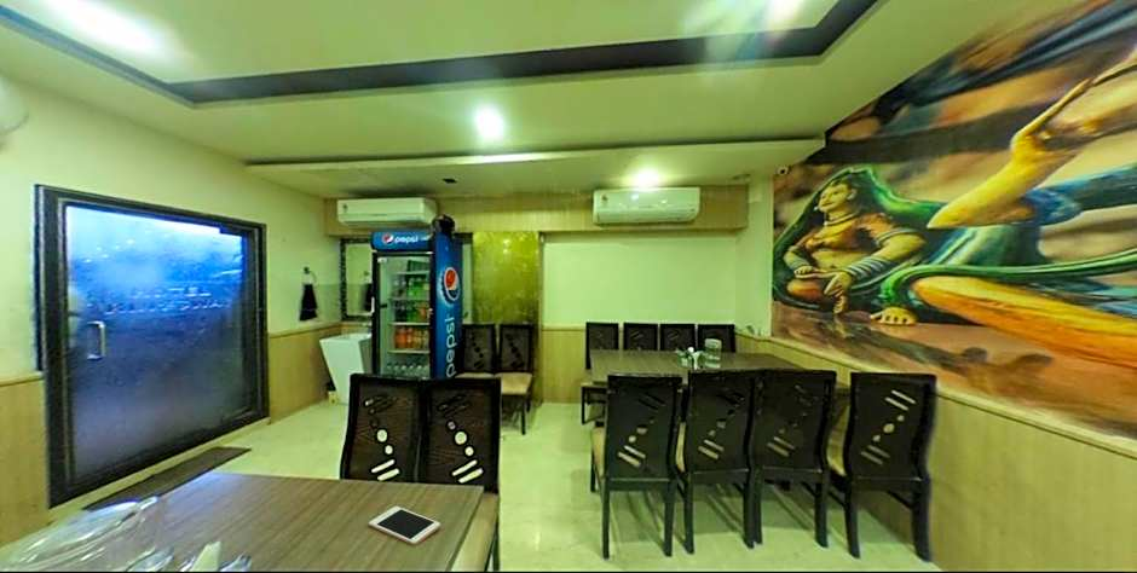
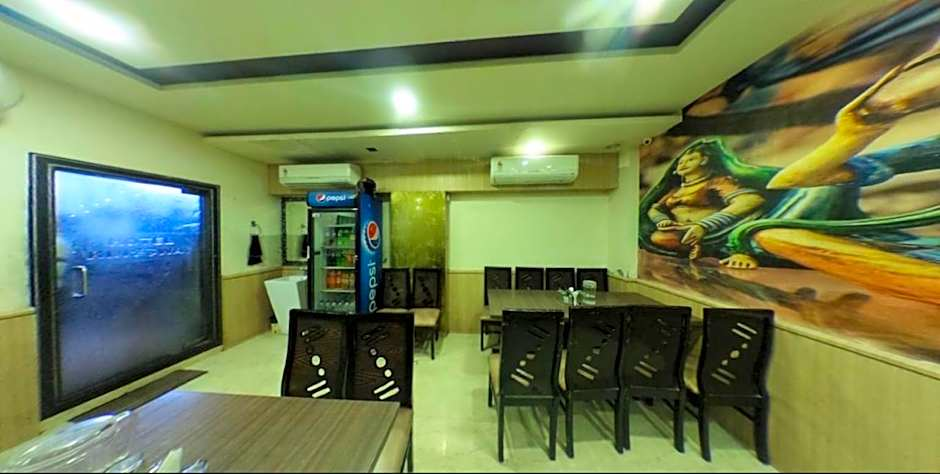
- cell phone (404, 523)
